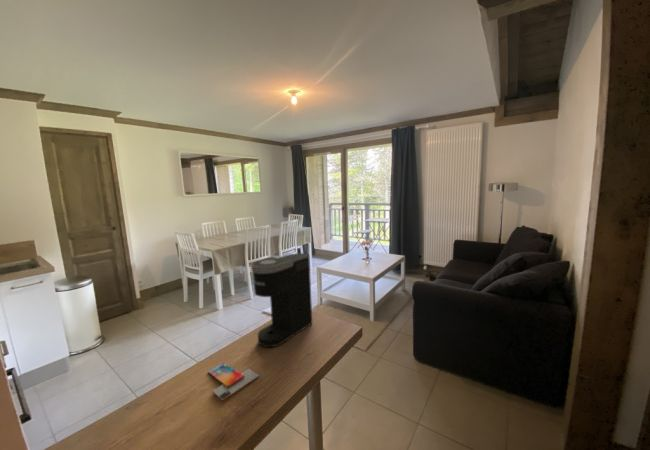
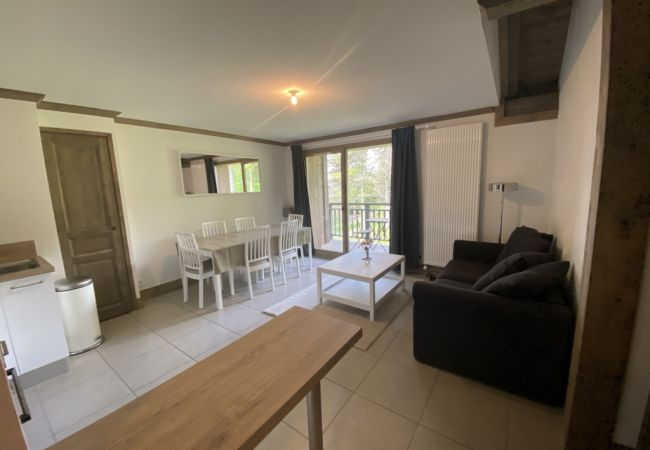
- smartphone (228, 375)
- coffee maker (284, 294)
